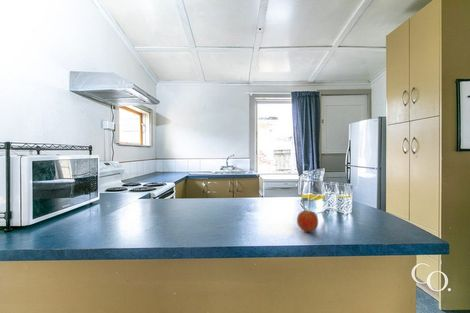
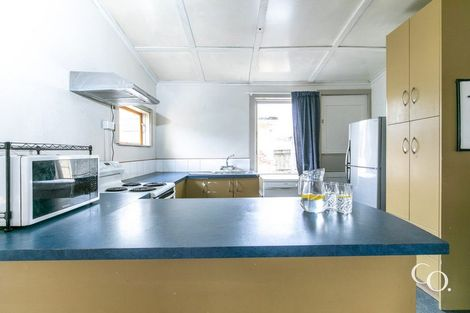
- fruit (307, 219)
